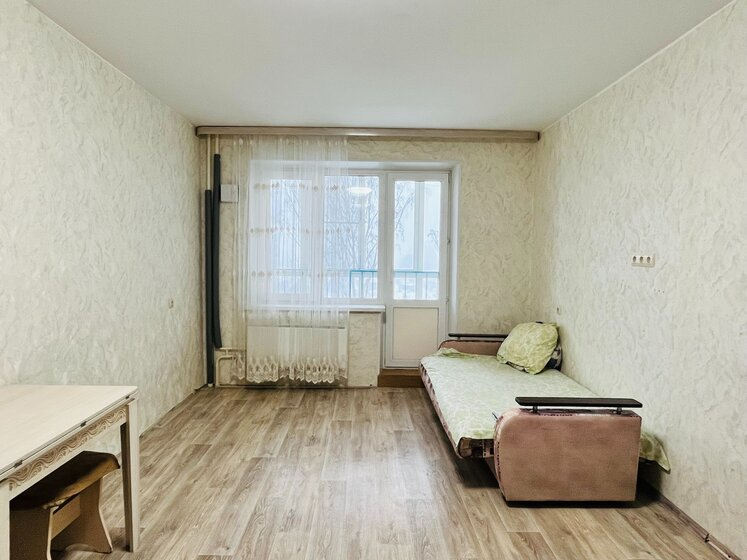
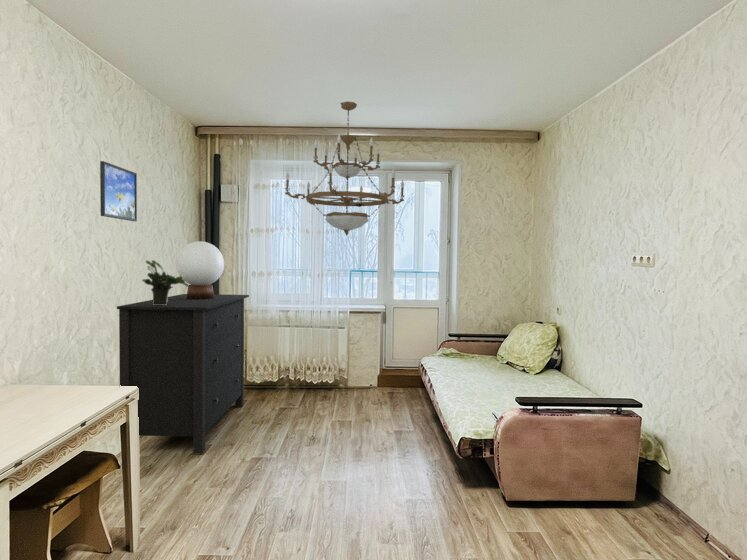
+ potted plant (162, 282)
+ table lamp (200, 269)
+ dresser (193, 363)
+ chandelier (347, 170)
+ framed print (119, 193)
